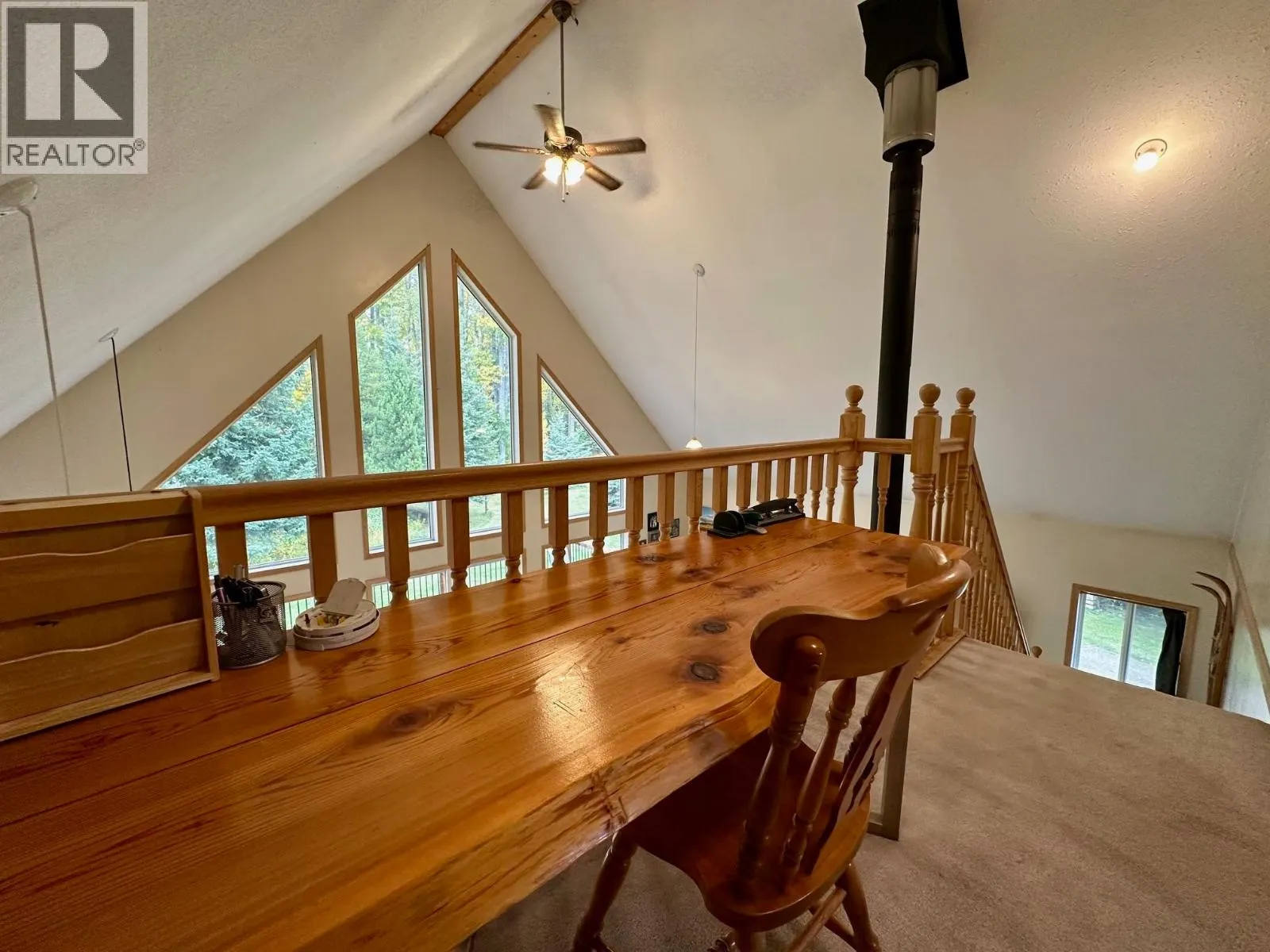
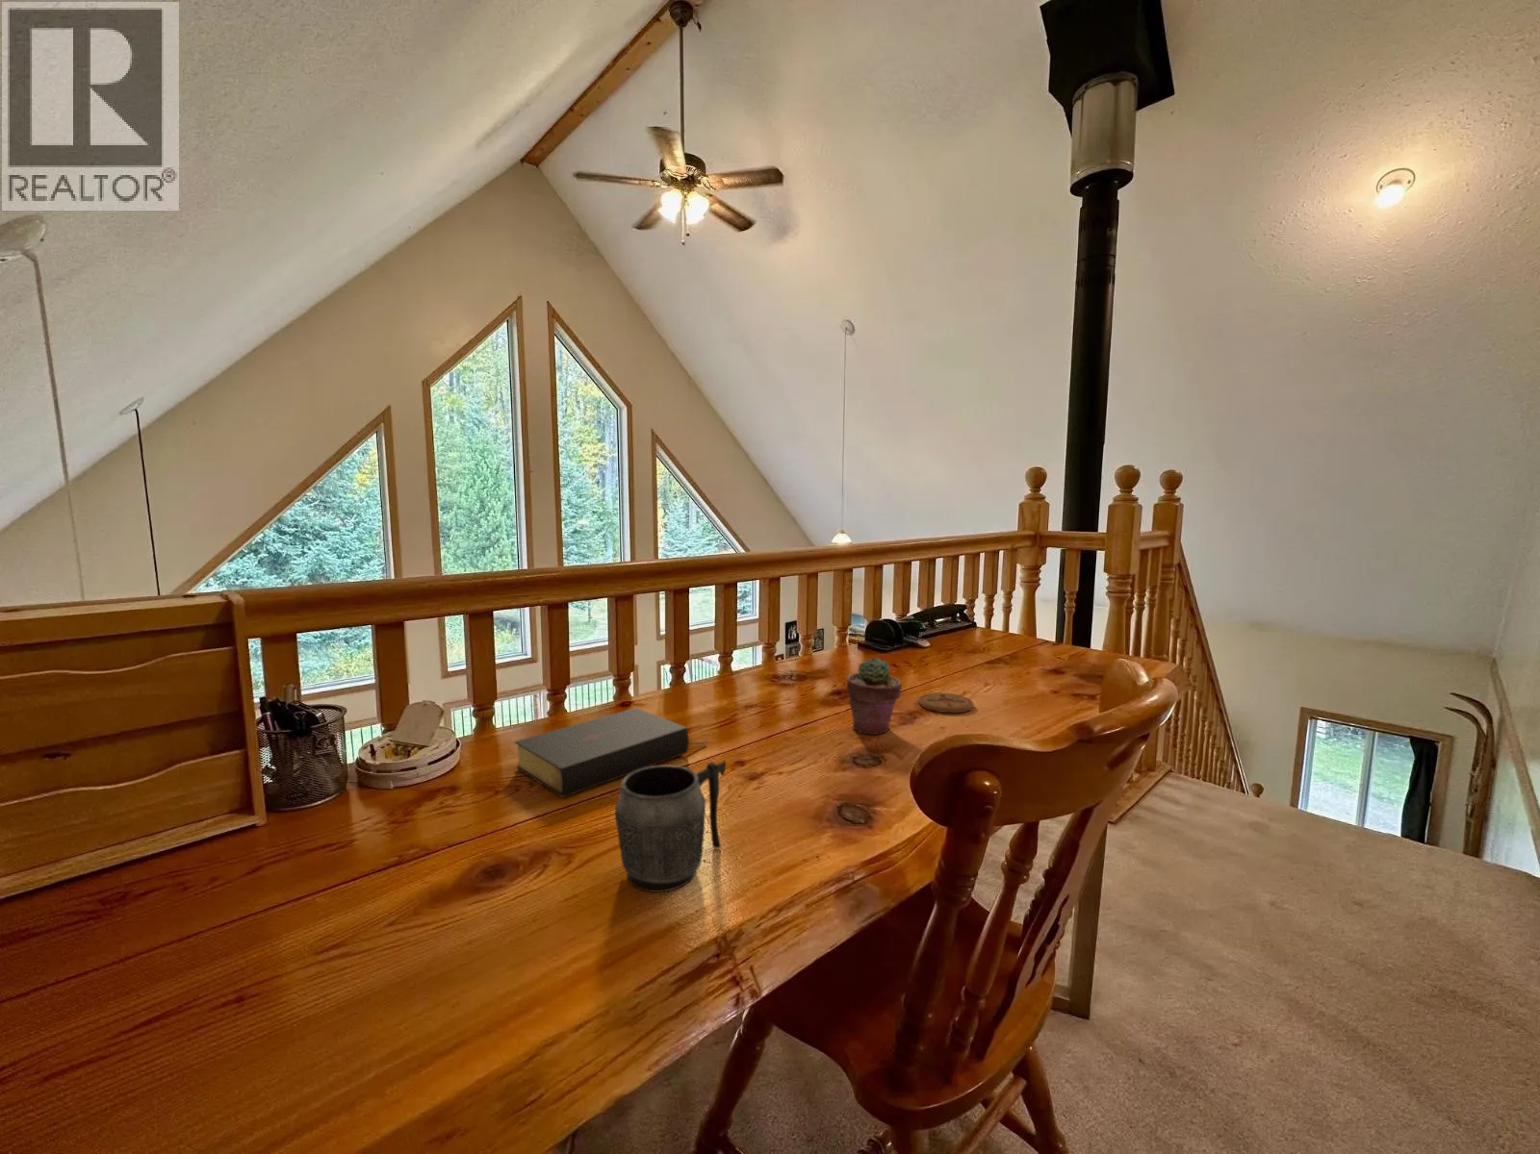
+ bible (618, 743)
+ potted succulent (873, 693)
+ coaster (945, 702)
+ mug (675, 819)
